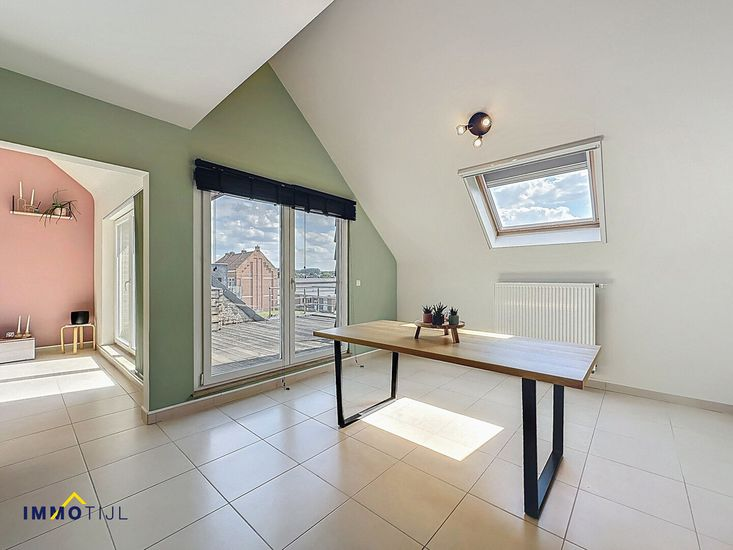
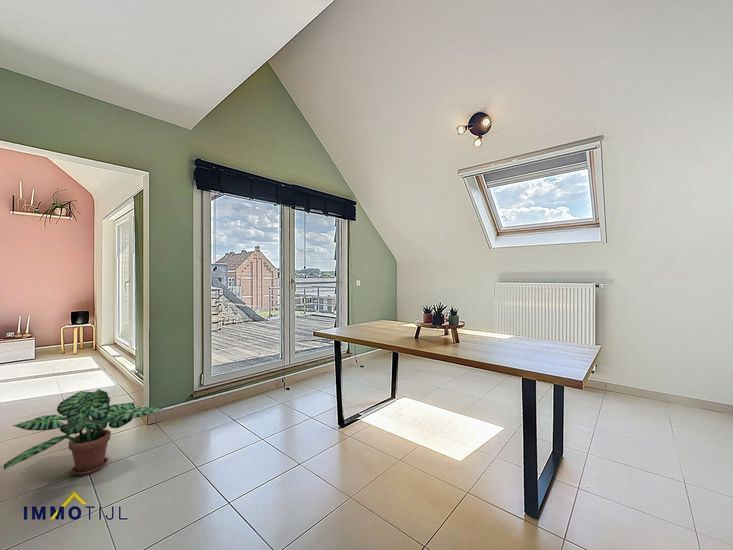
+ potted plant (87, 425)
